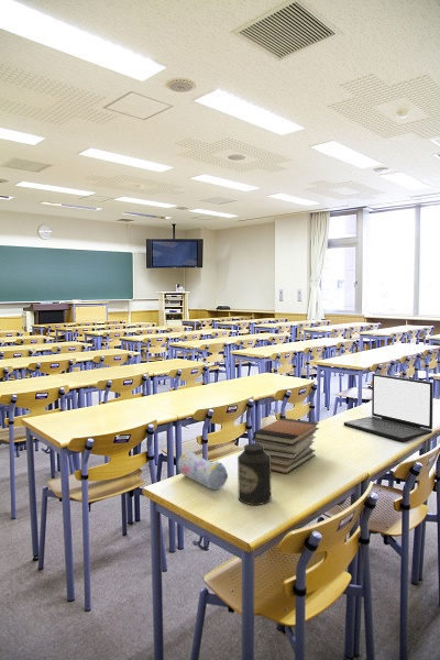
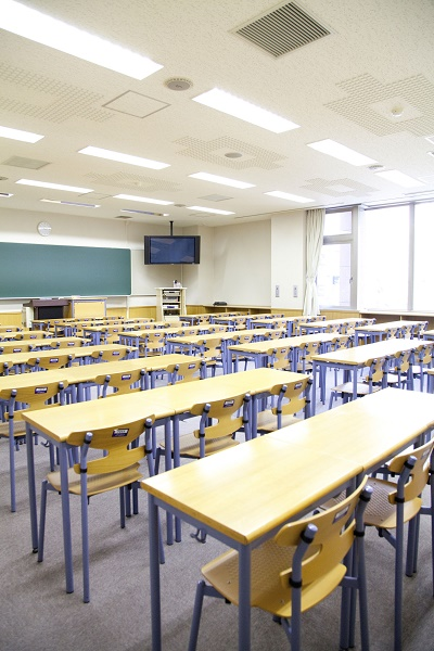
- laptop (386, 404)
- pencil case (201, 469)
- book stack (286, 443)
- canister (254, 472)
